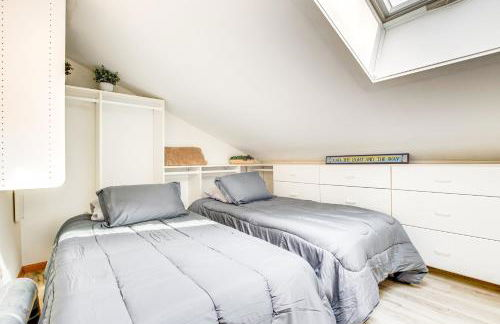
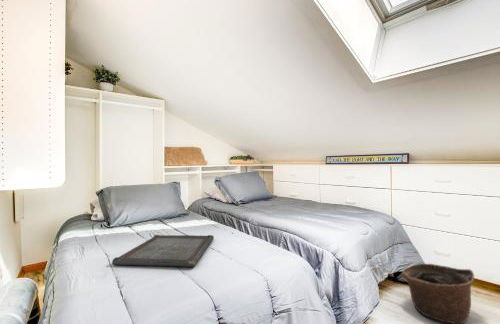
+ basket (437, 290)
+ serving tray (171, 248)
